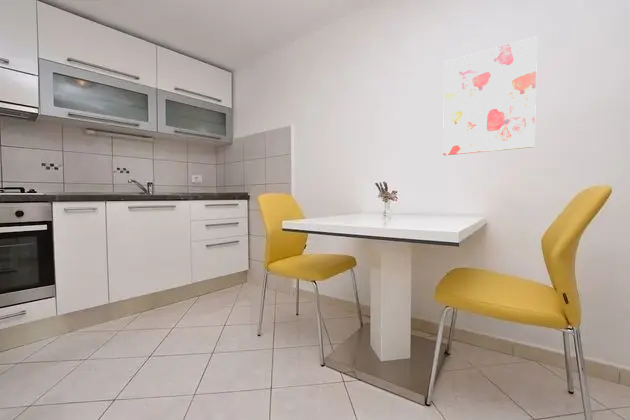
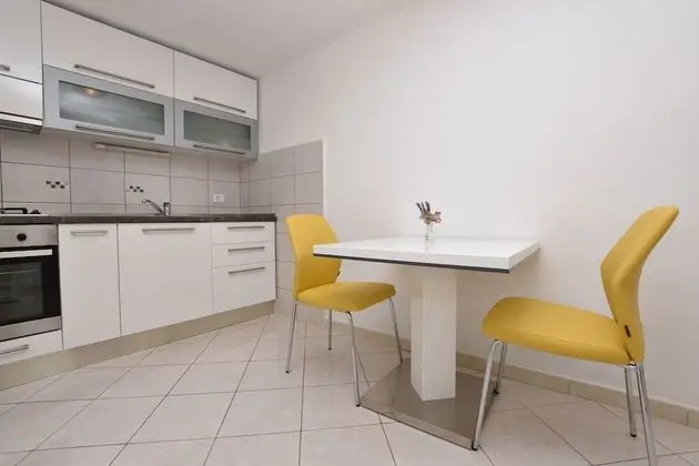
- wall art (486, 101)
